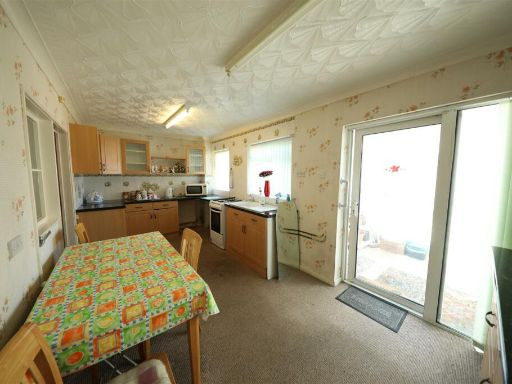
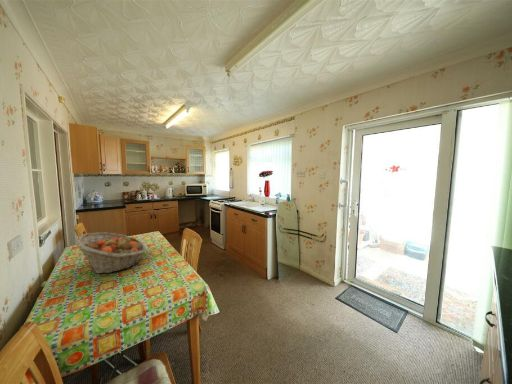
+ fruit basket (113, 248)
